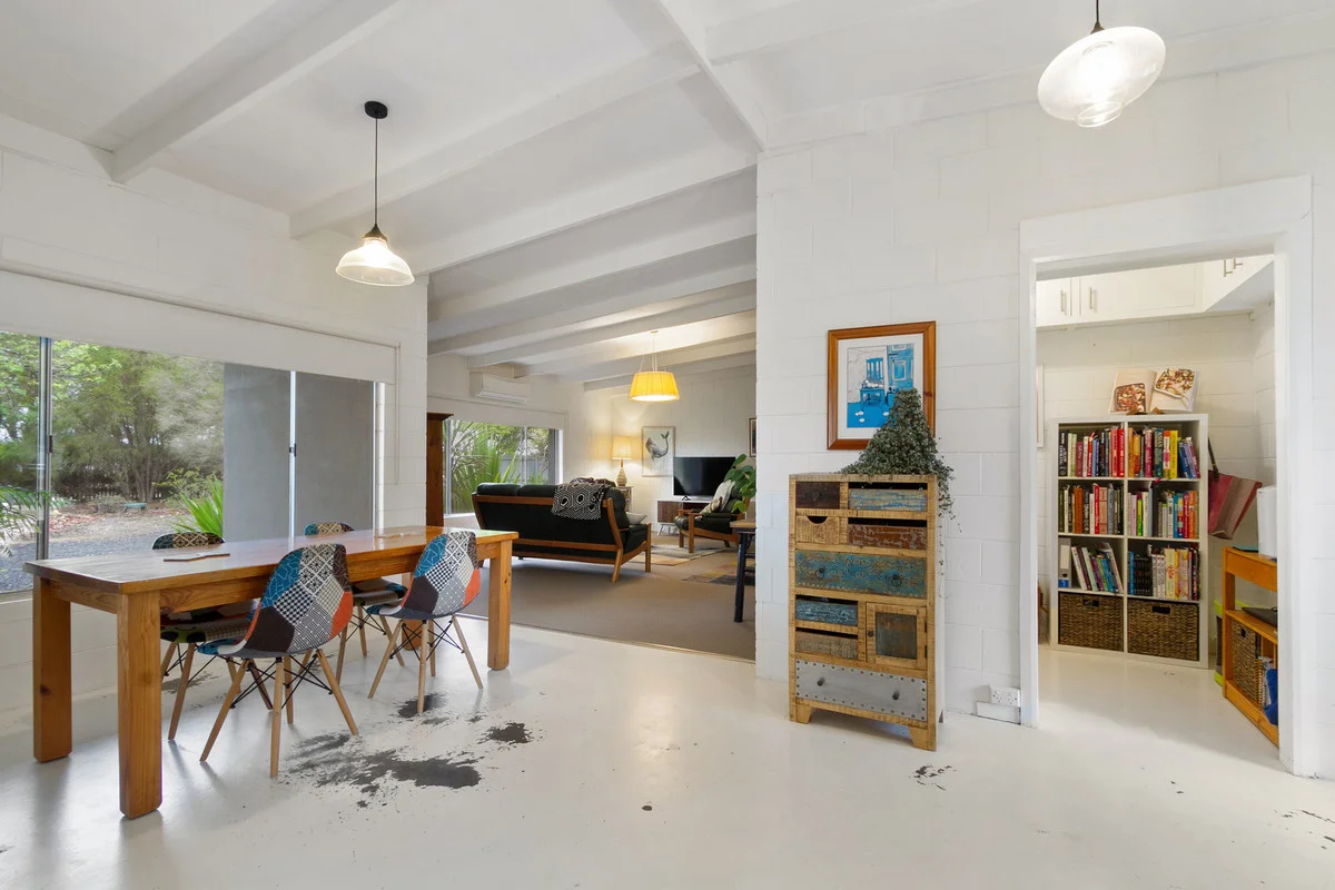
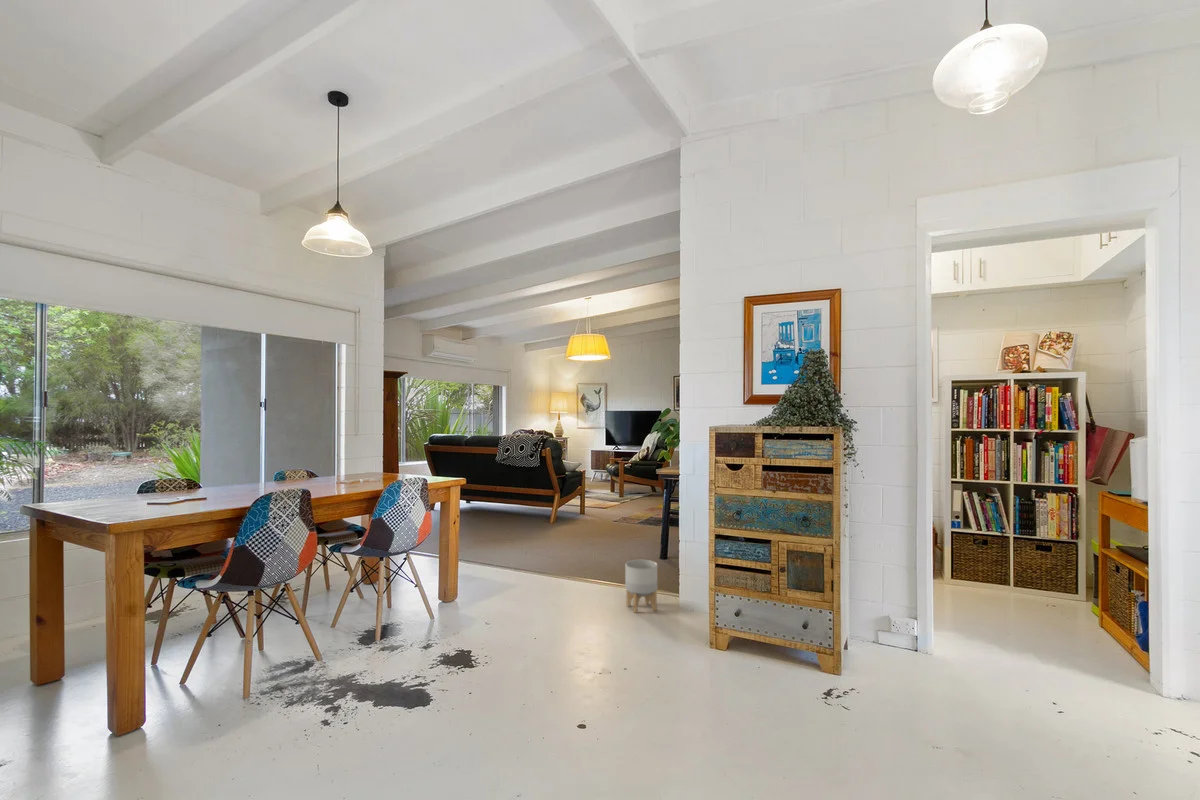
+ planter (641, 585)
